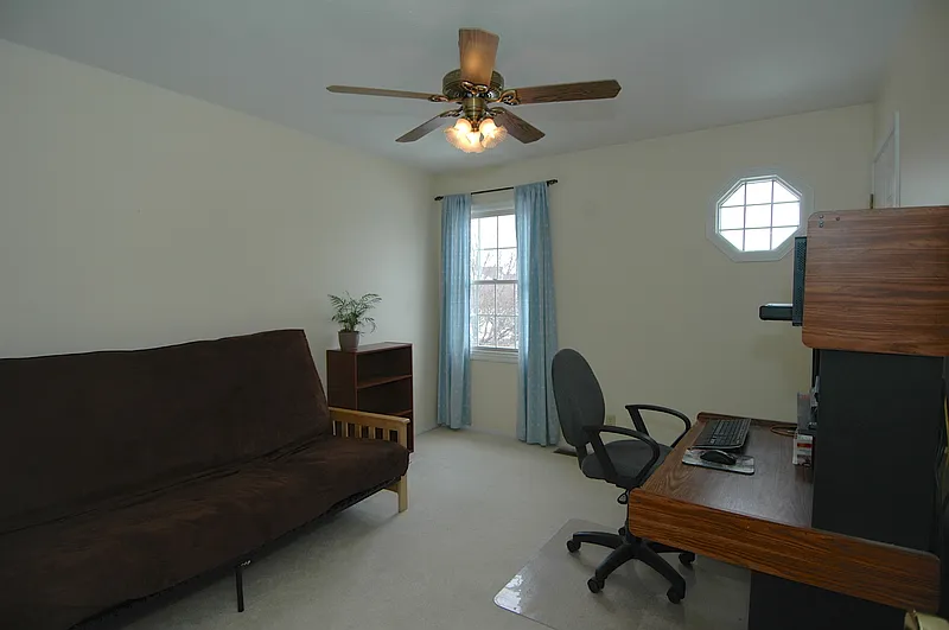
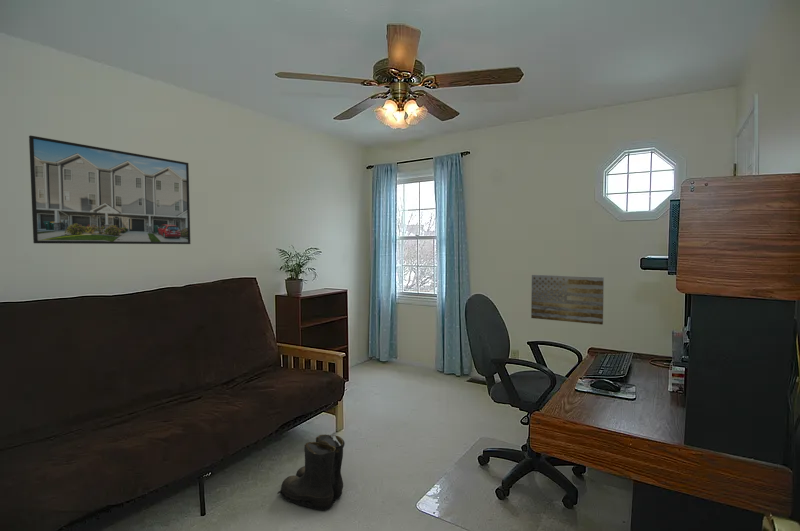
+ wall art (566, 298)
+ boots (313, 465)
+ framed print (121, 197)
